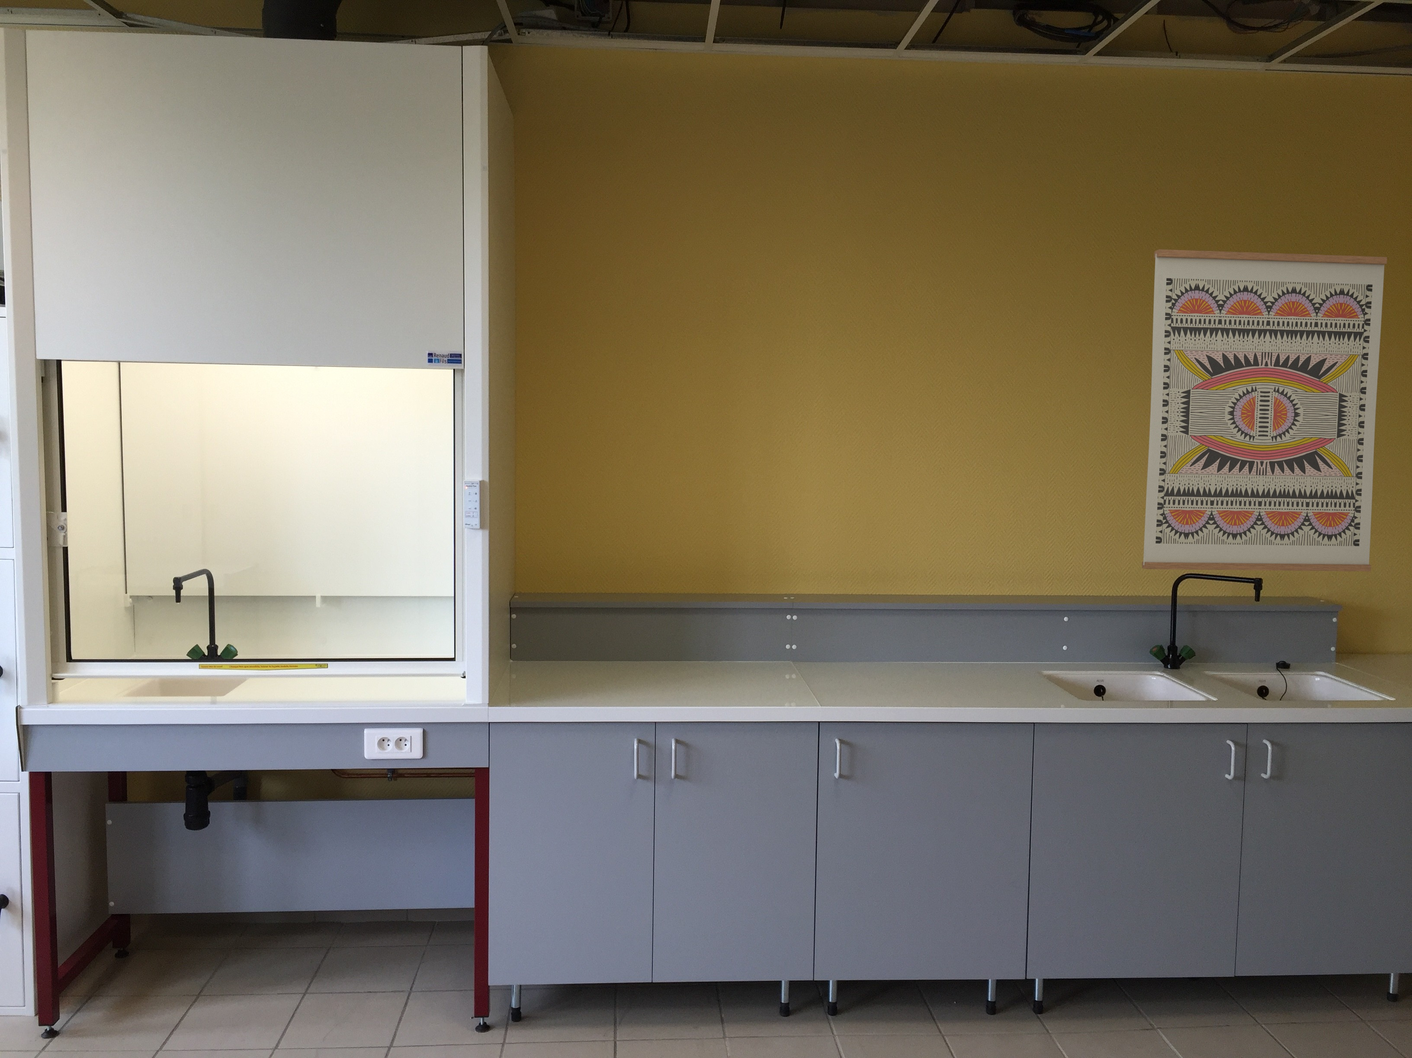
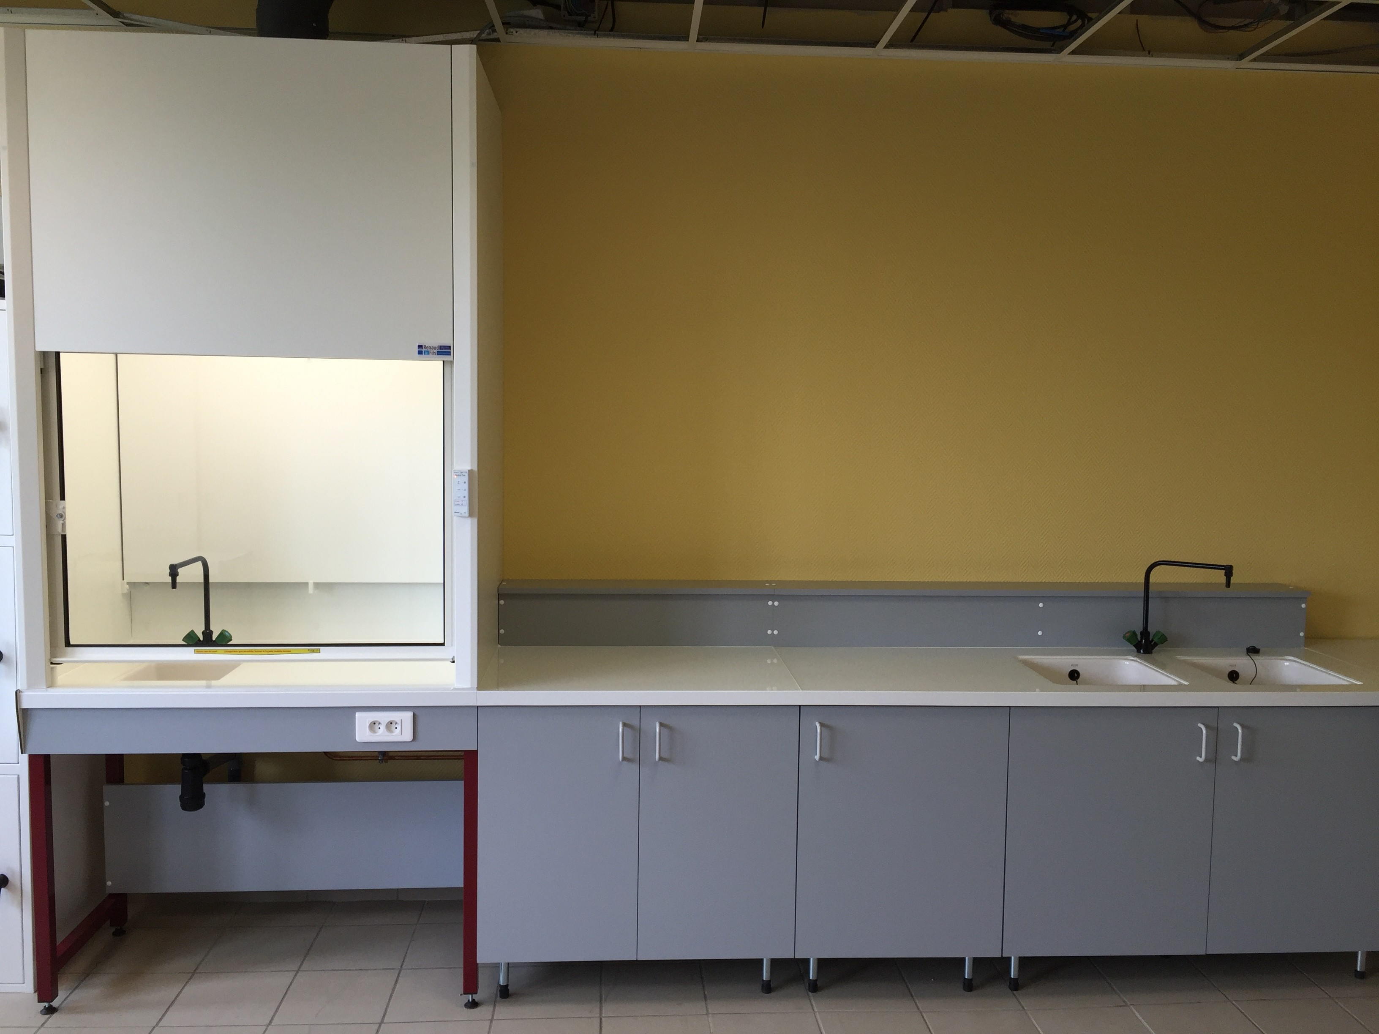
- wall art (1264, 413)
